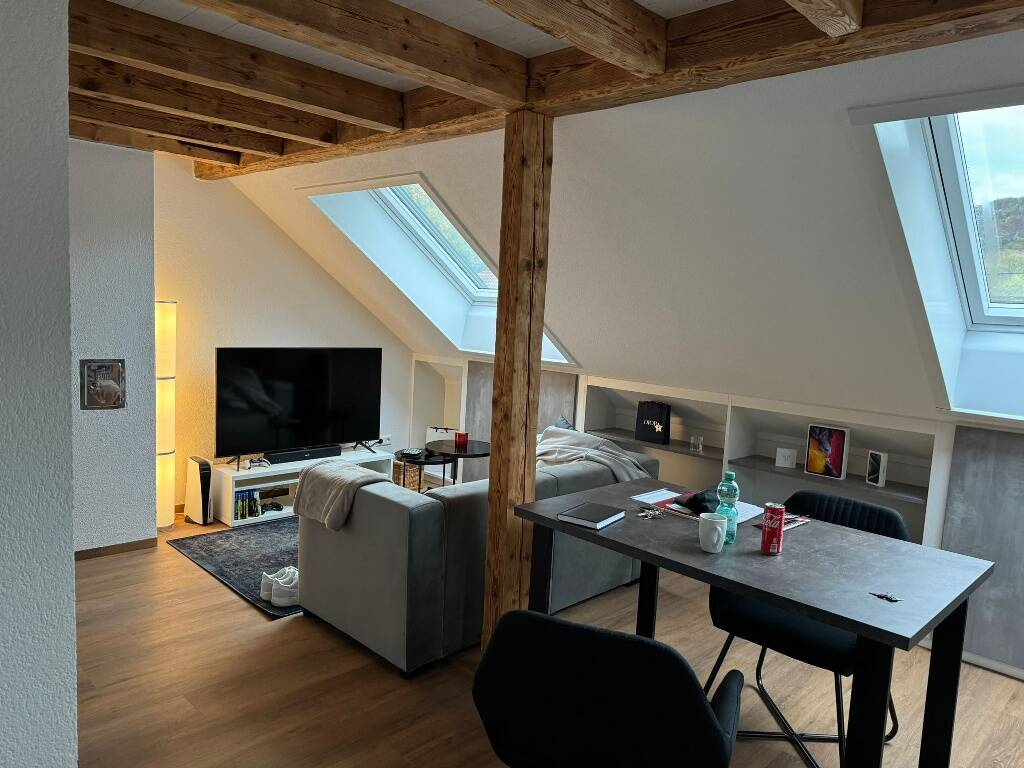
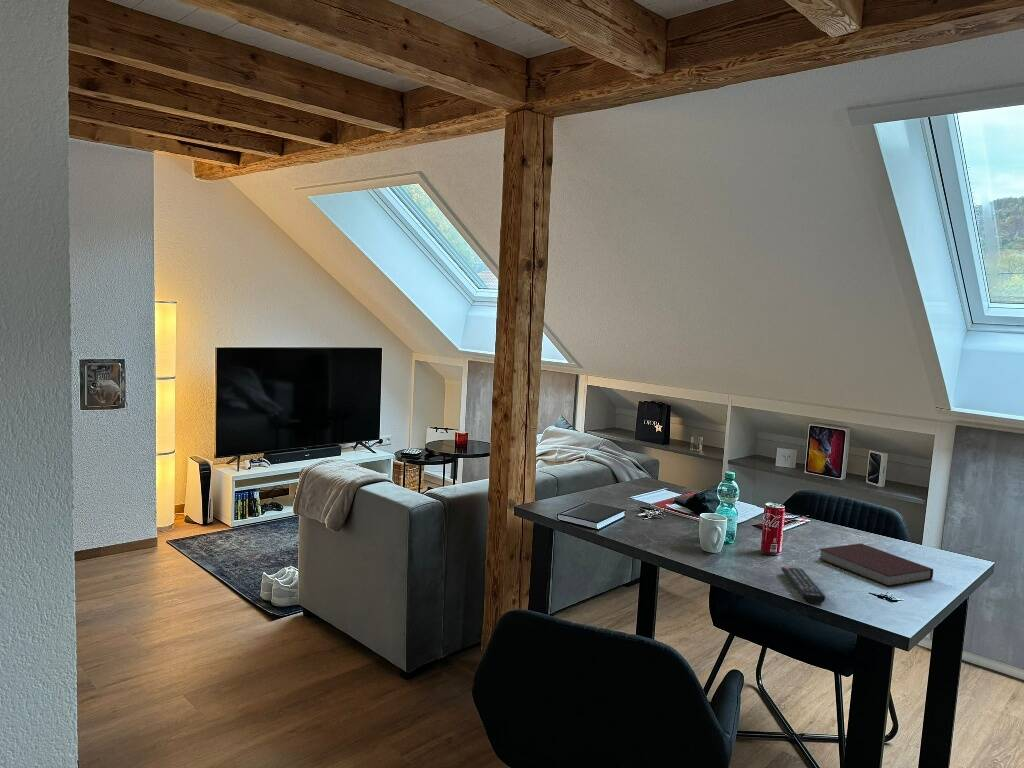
+ notebook (874, 563)
+ remote control (801, 583)
